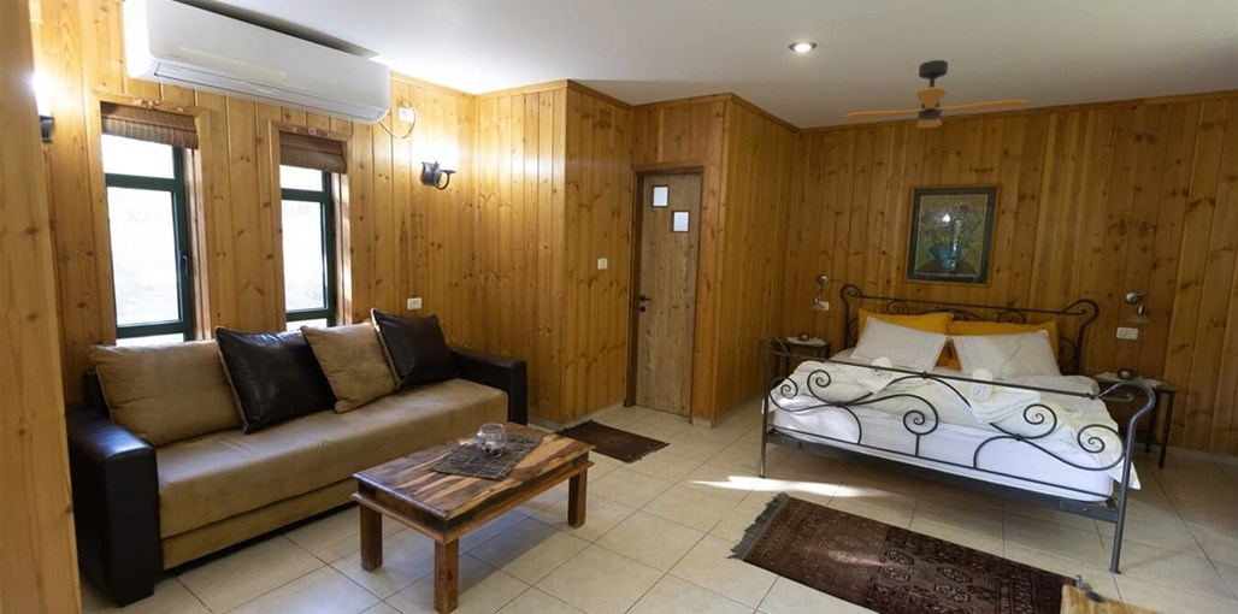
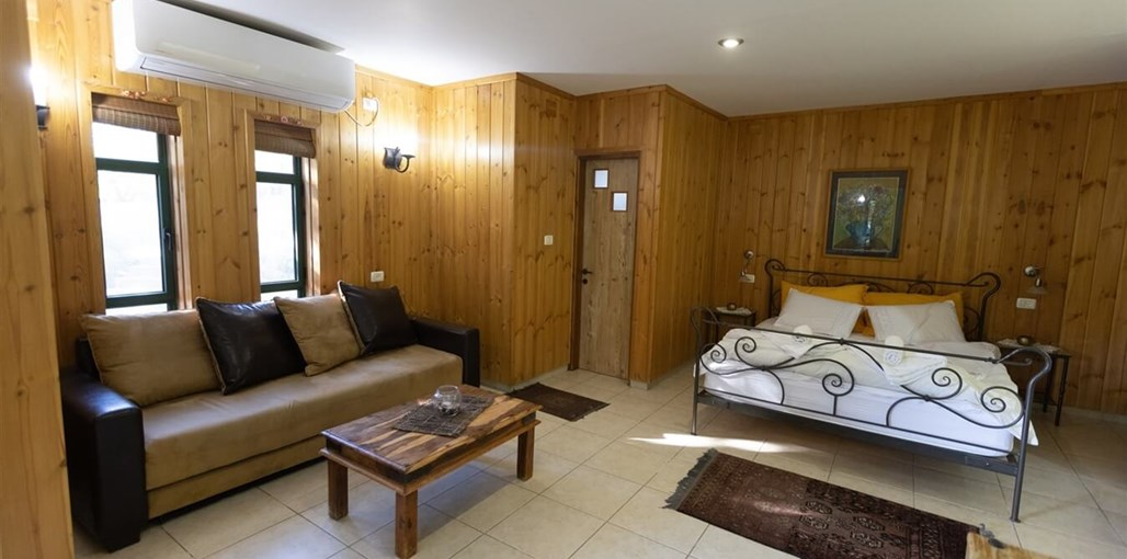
- ceiling fan (931, 90)
